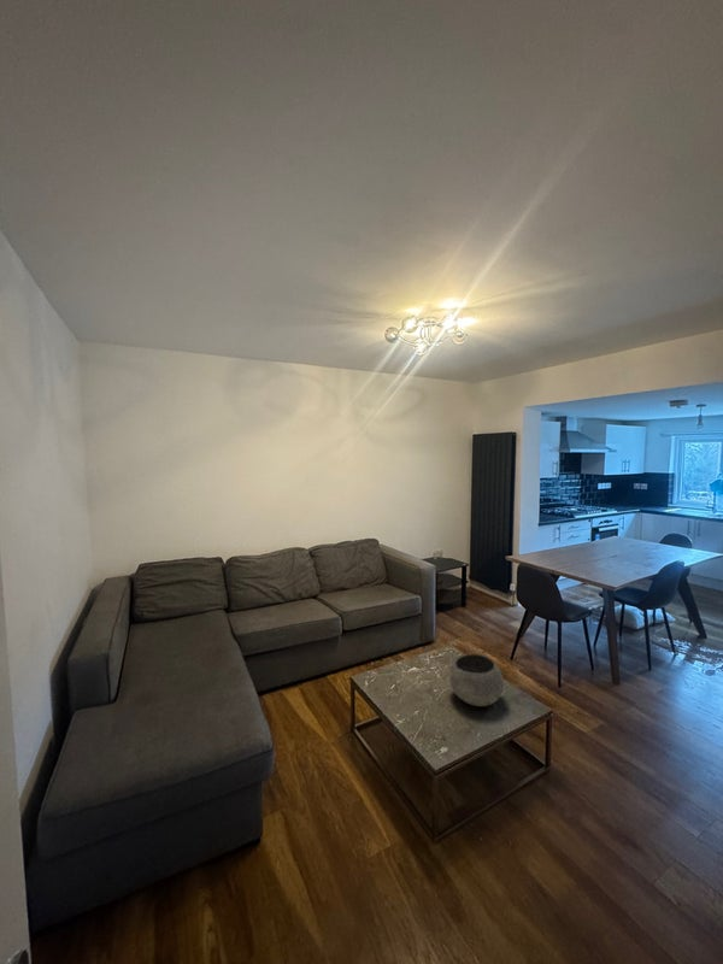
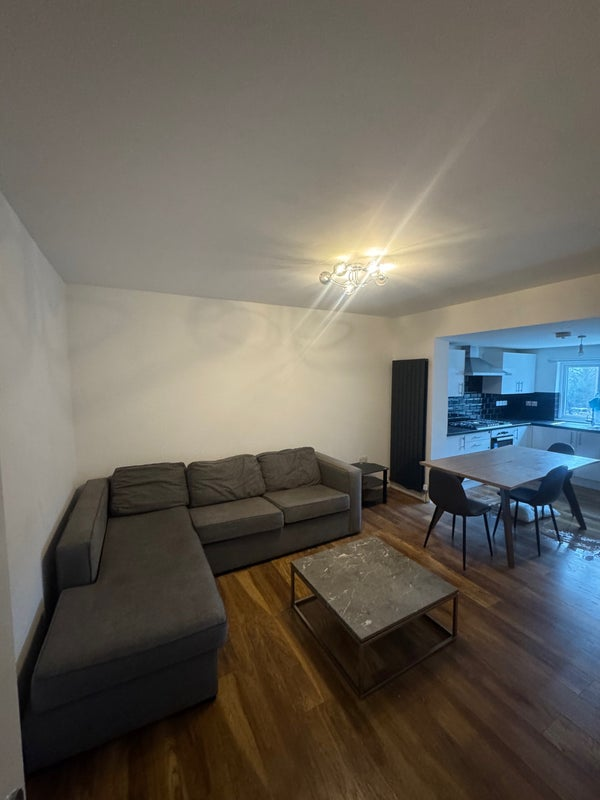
- bowl (475, 680)
